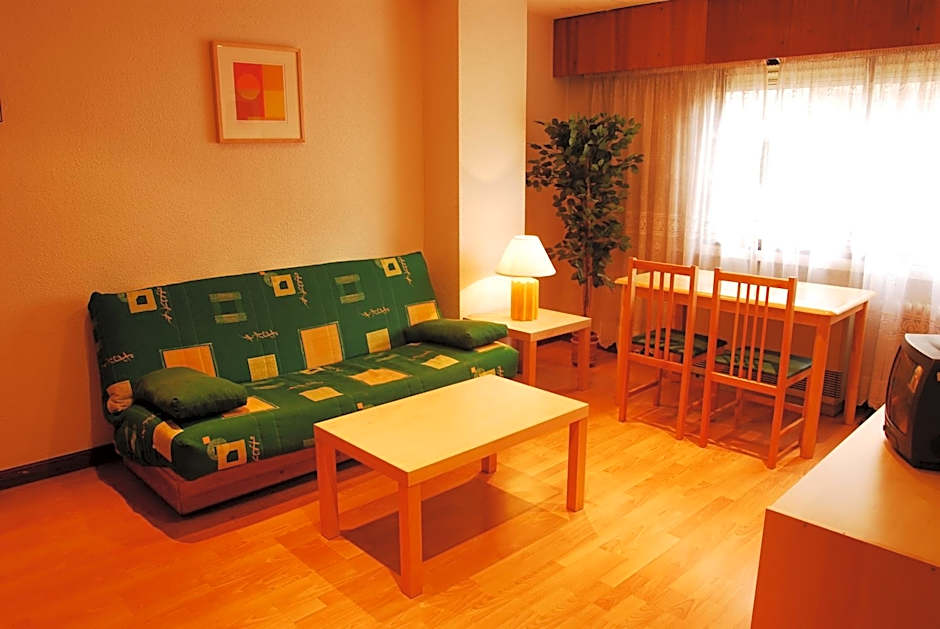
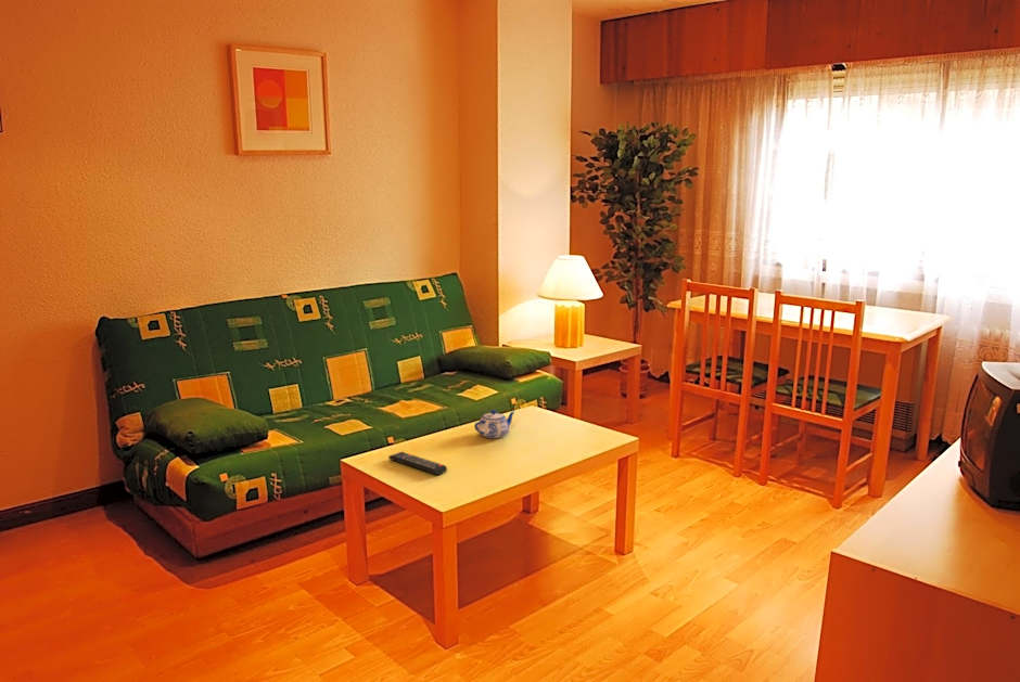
+ teapot (495, 422)
+ remote control (417, 463)
